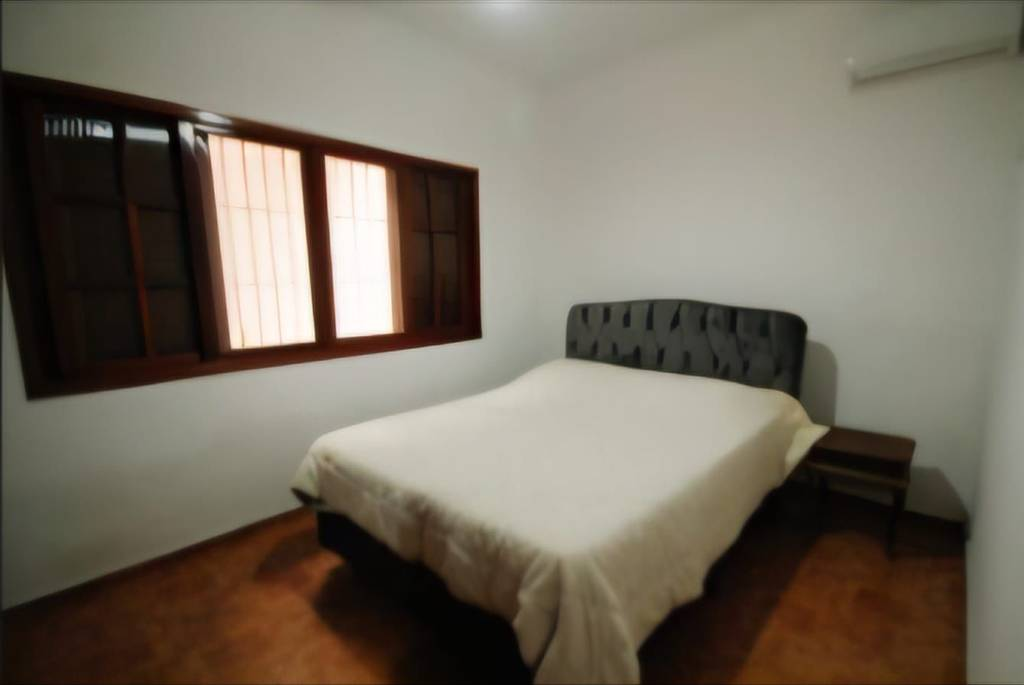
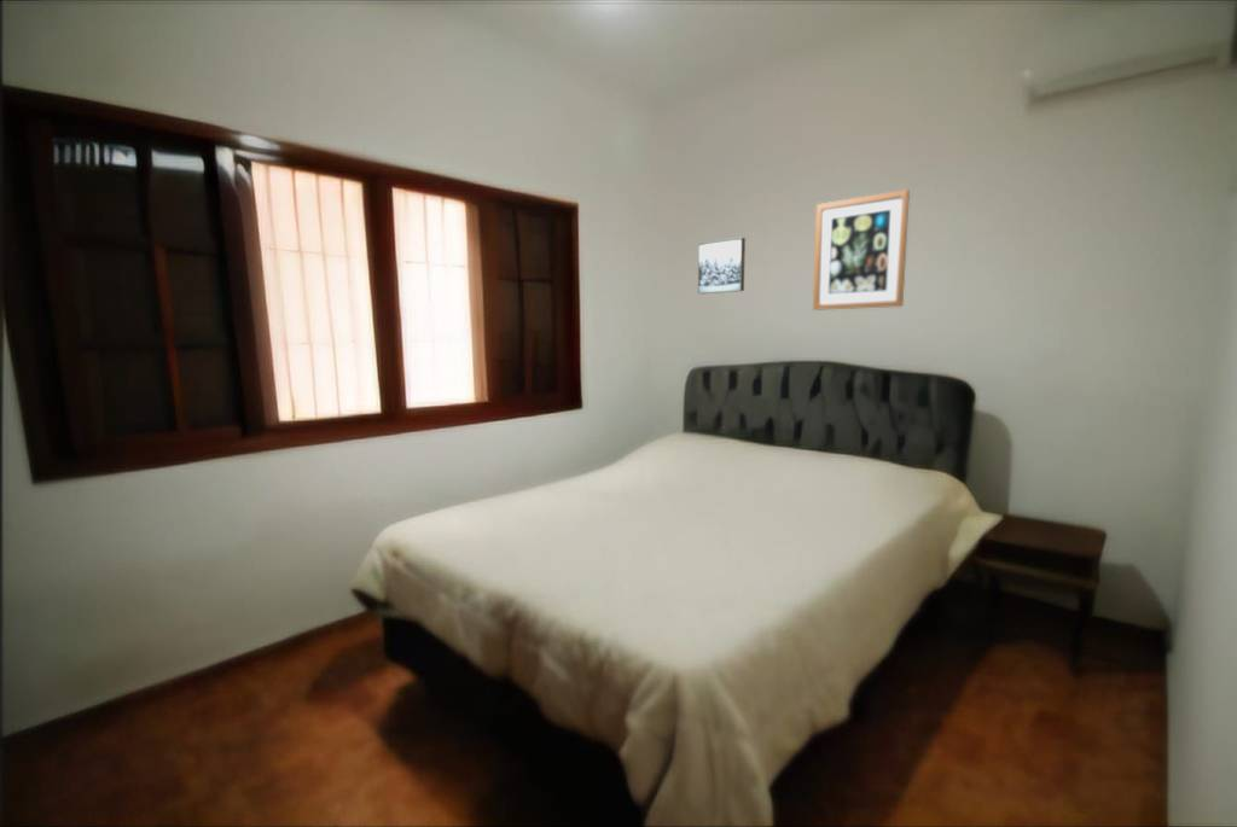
+ wall art (720, 266)
+ wall art (858, 254)
